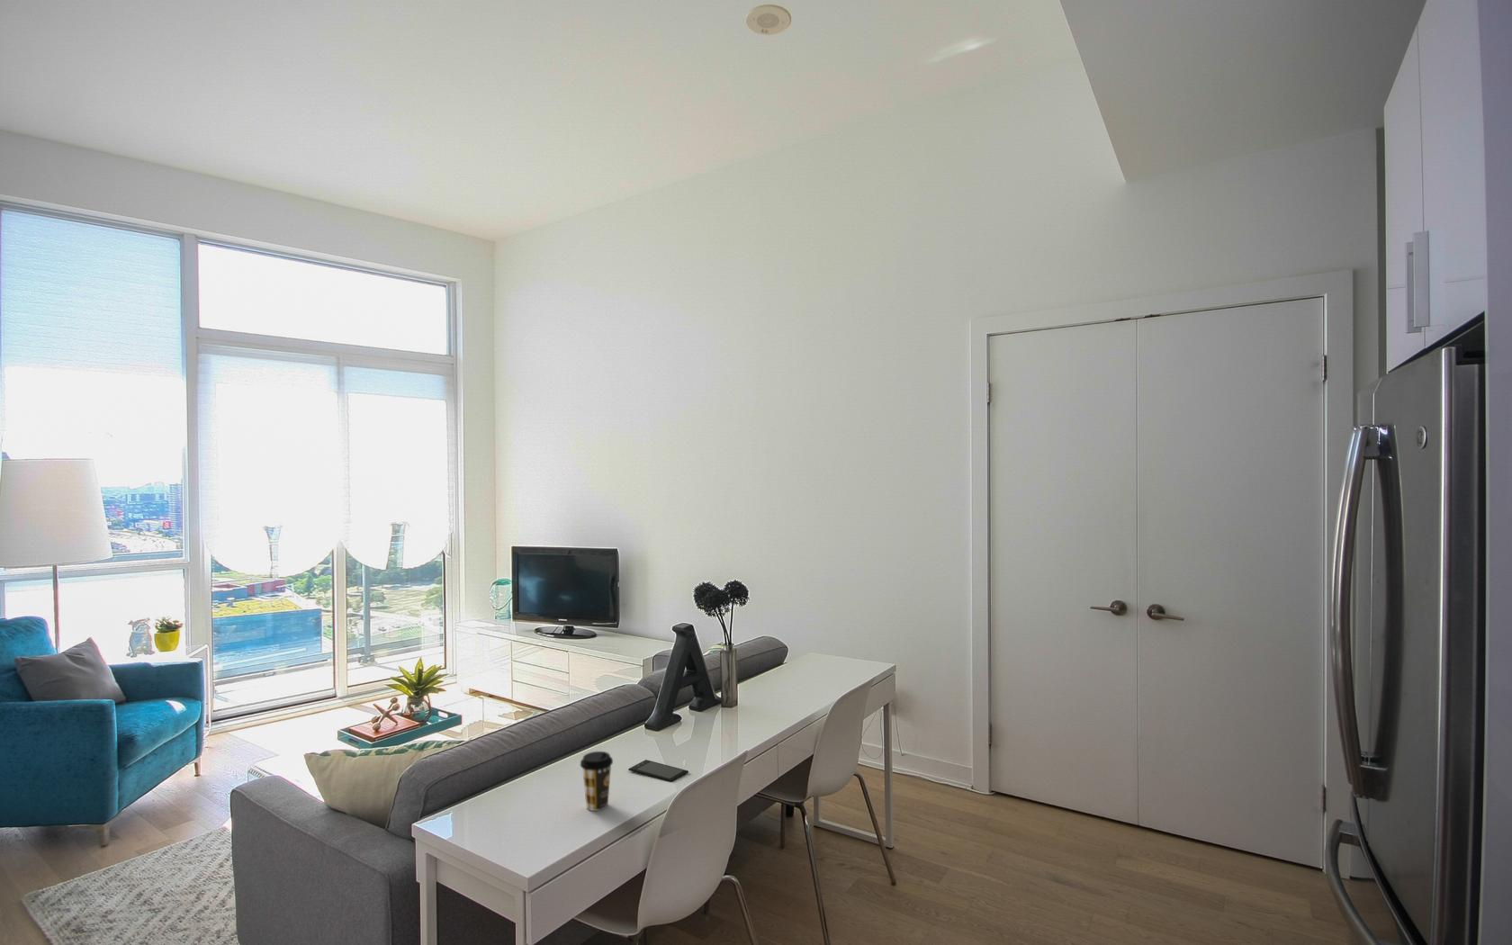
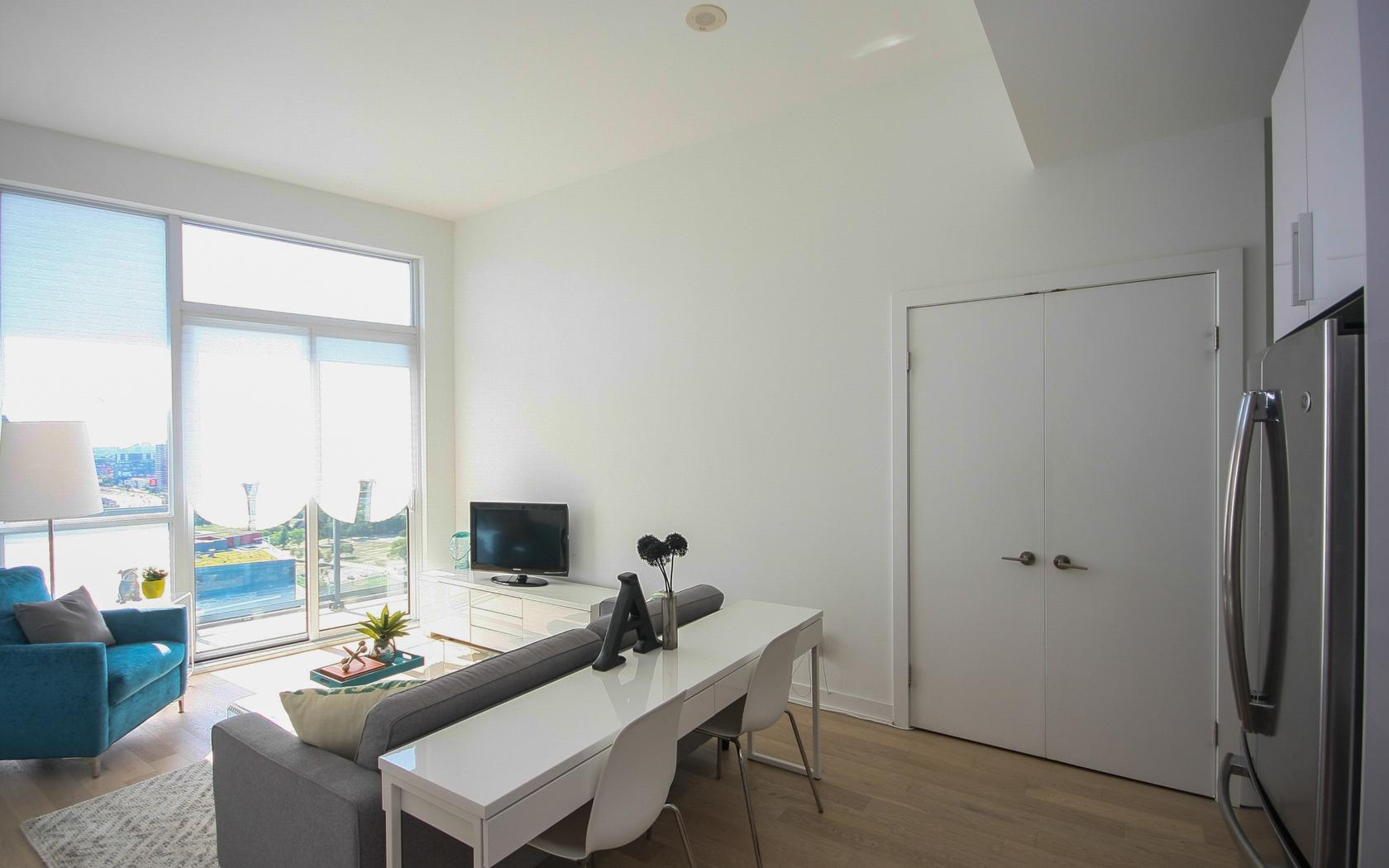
- coffee cup (597, 781)
- smartphone (657, 770)
